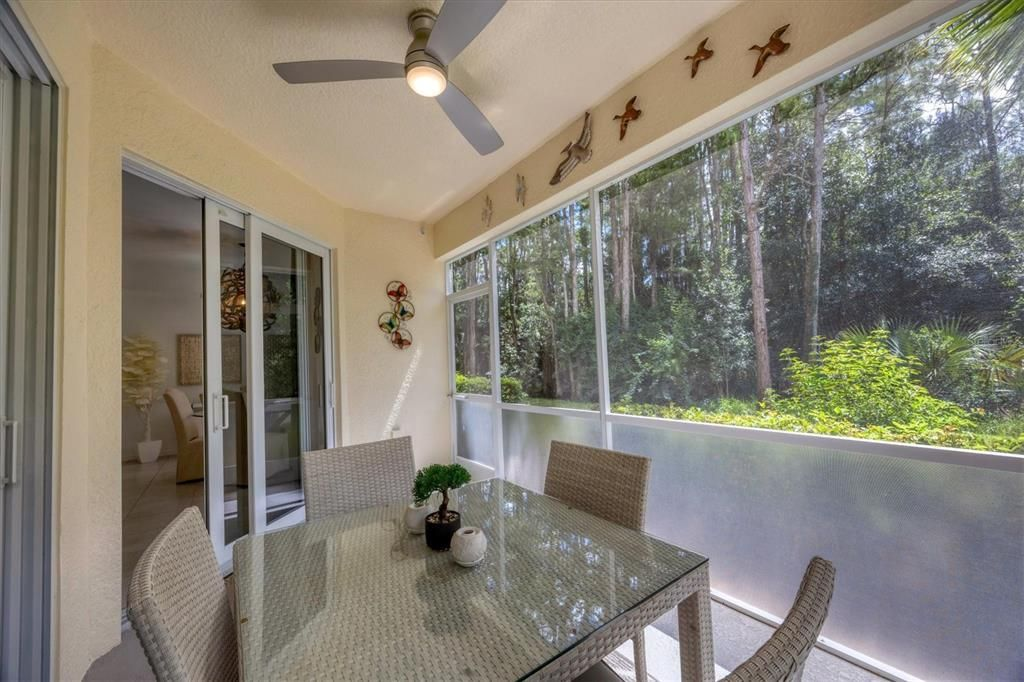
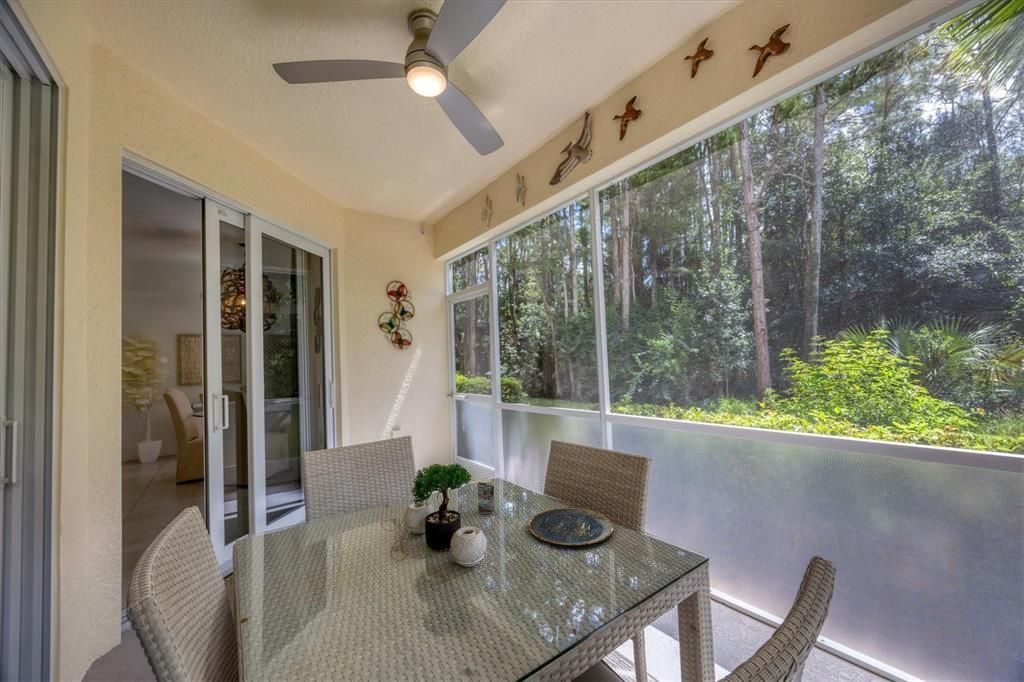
+ beverage can (485, 495)
+ plate (570, 526)
